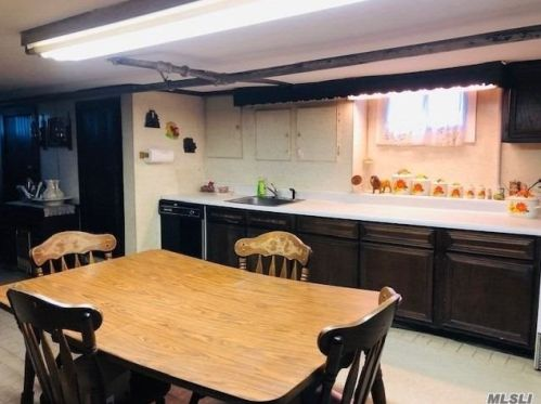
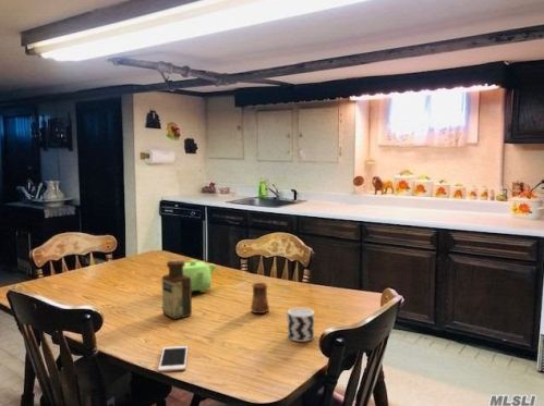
+ teapot (193, 275)
+ bottle (176, 287)
+ cup (259, 297)
+ cell phone (173, 357)
+ cup (298, 322)
